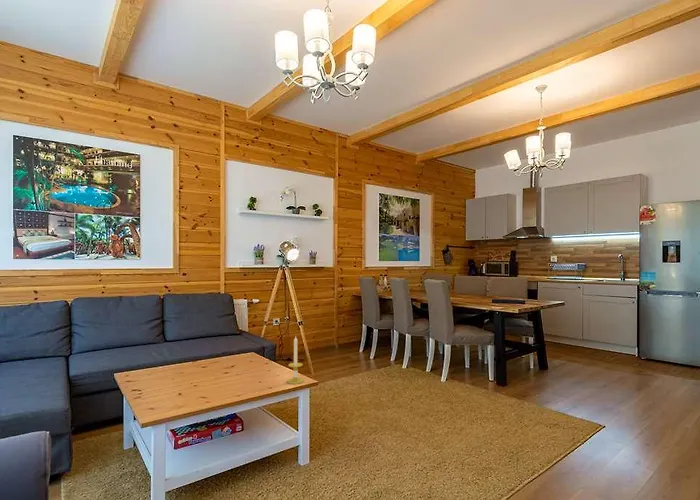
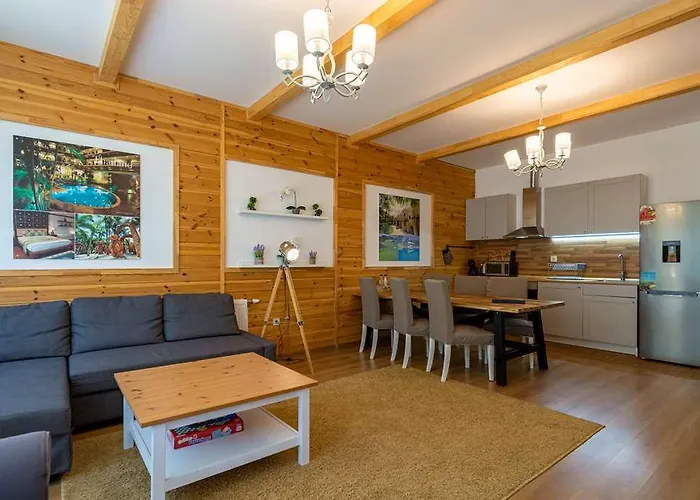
- candle (295, 358)
